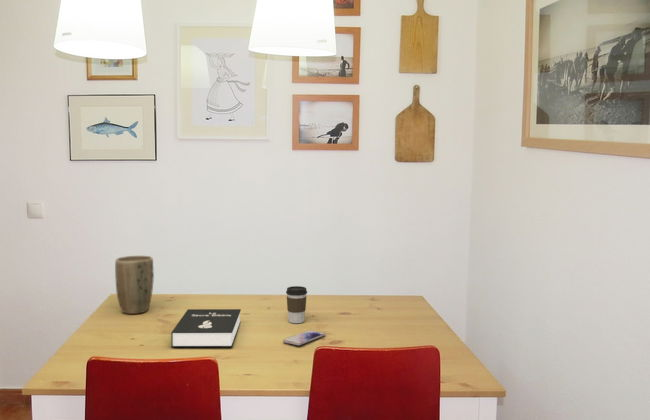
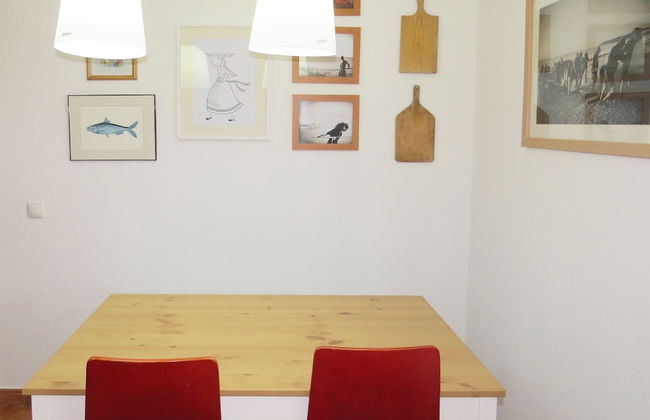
- booklet (208, 326)
- plant pot (134, 284)
- smartphone (304, 337)
- coffee cup (296, 304)
